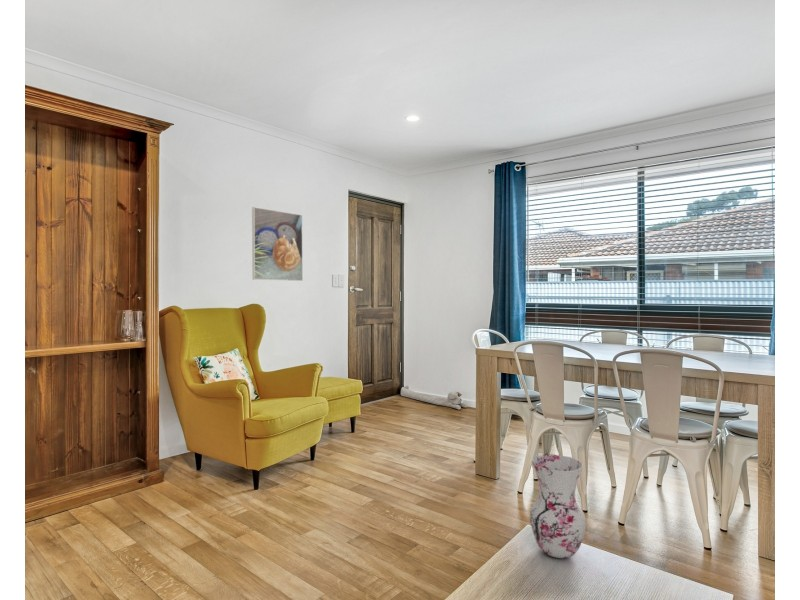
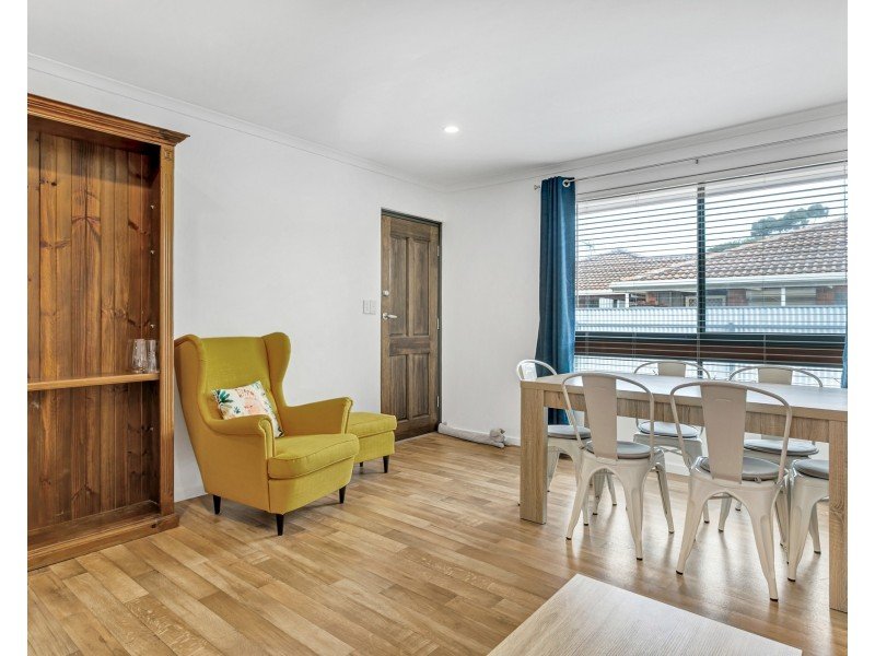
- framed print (278, 245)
- vase (557, 507)
